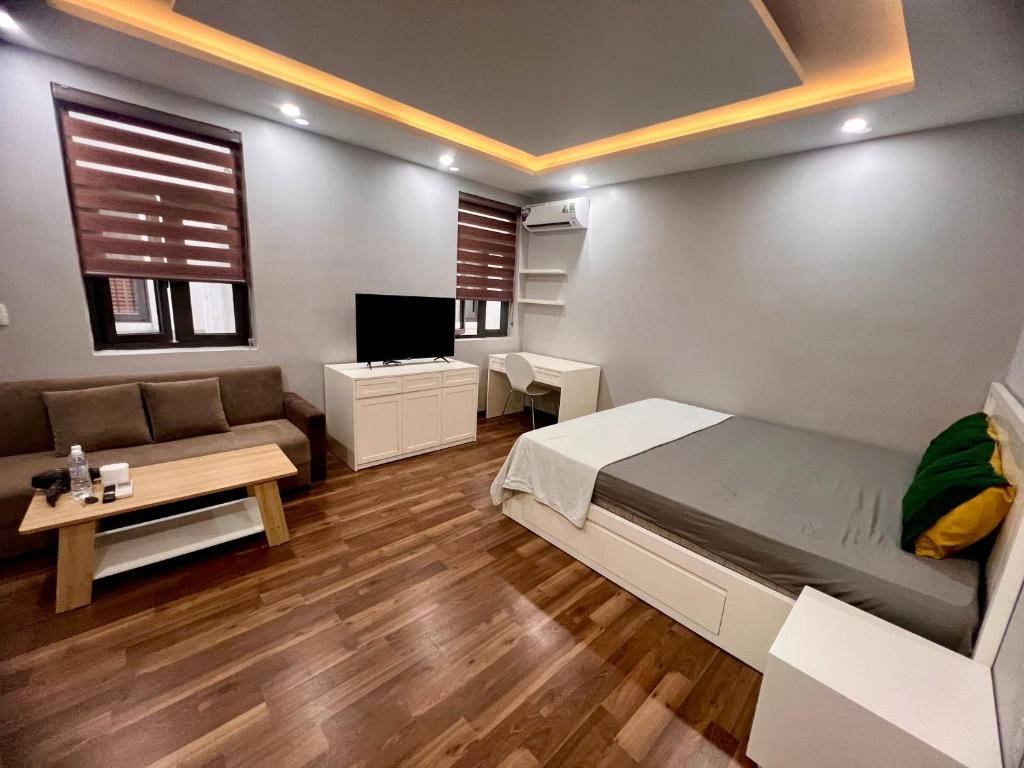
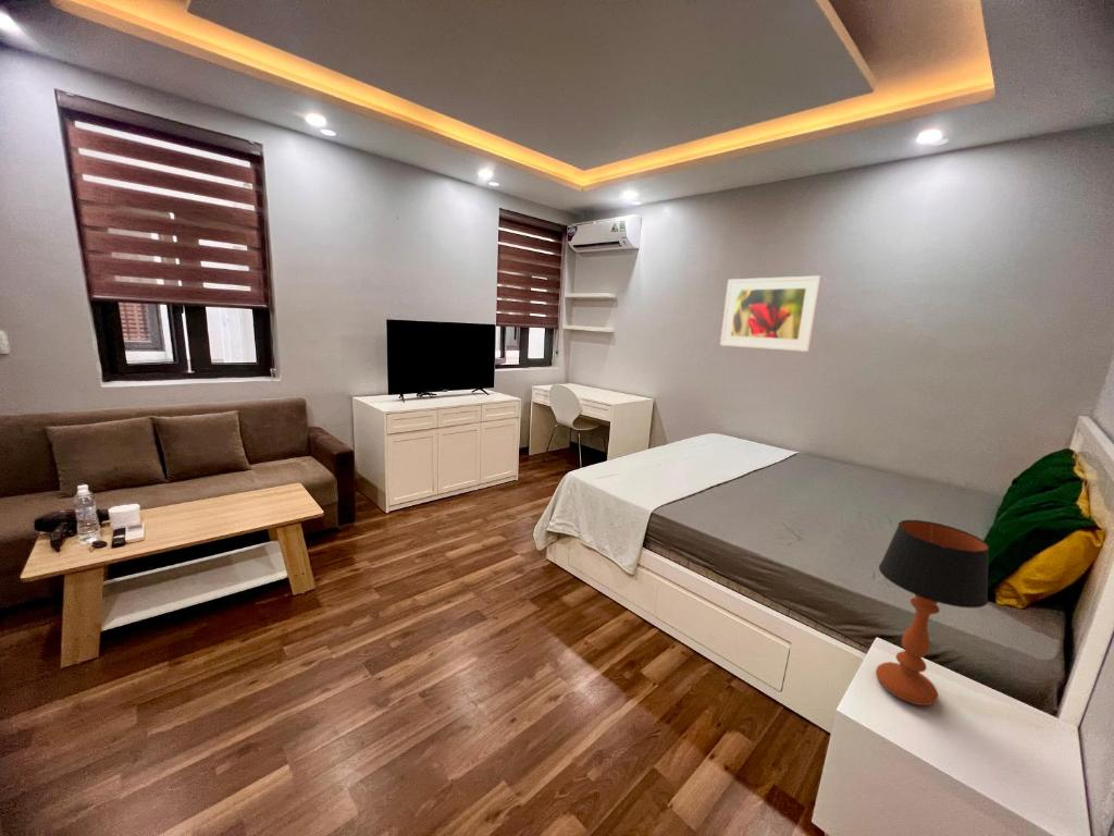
+ table lamp (921, 614)
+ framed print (766, 314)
